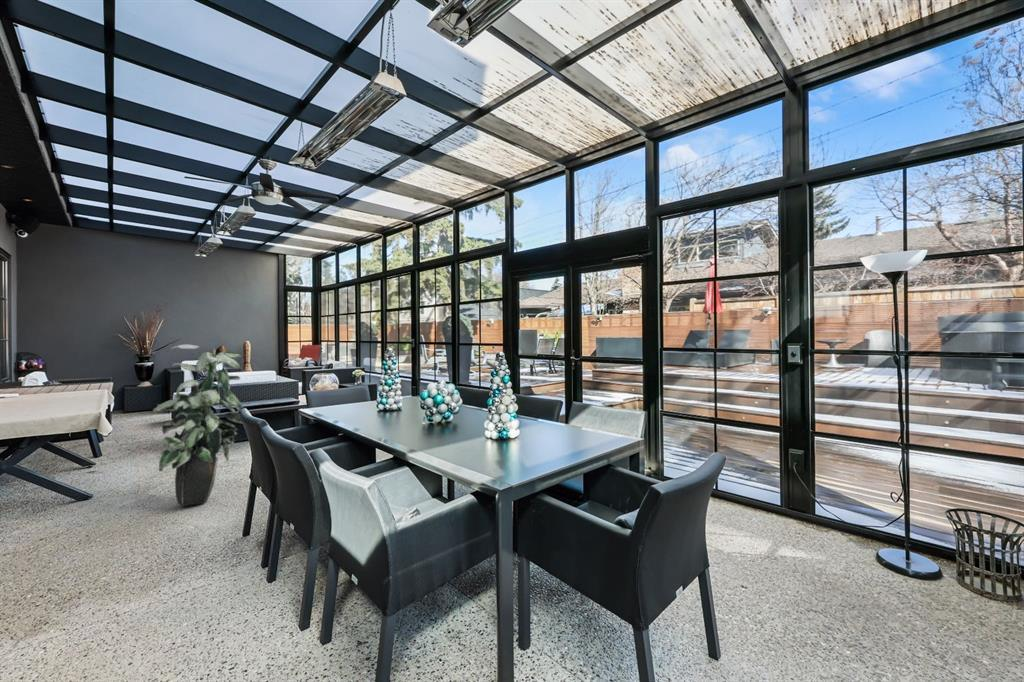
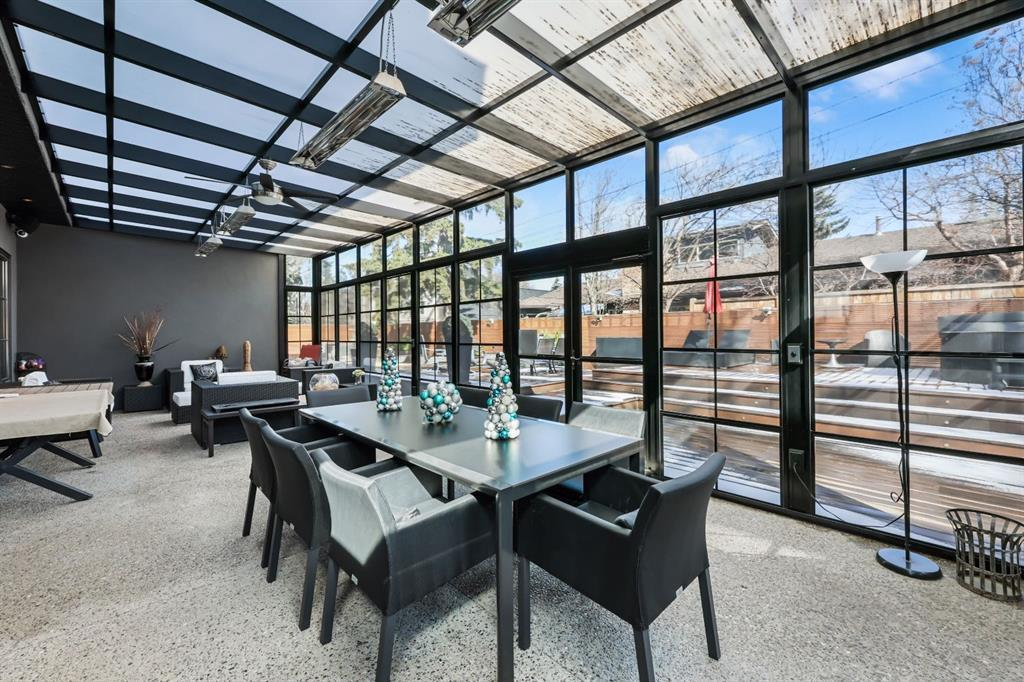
- indoor plant (199, 422)
